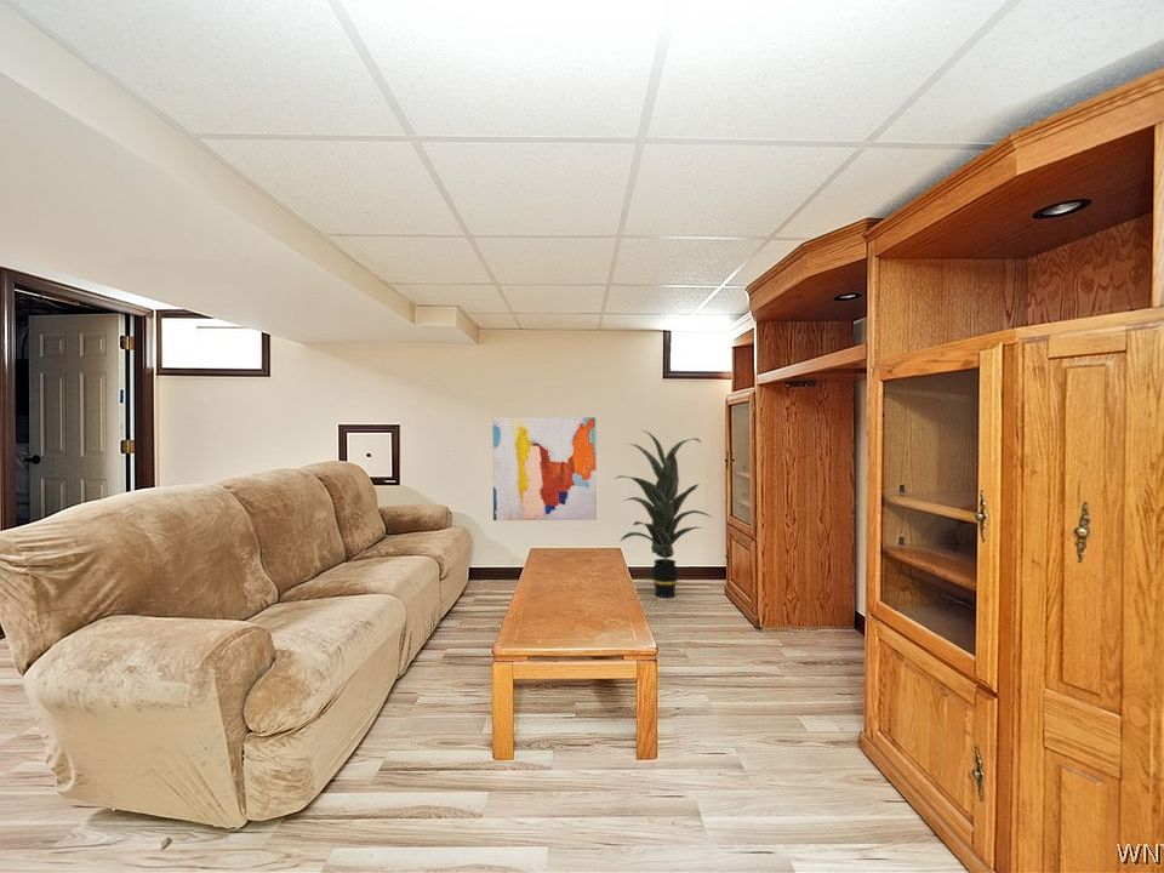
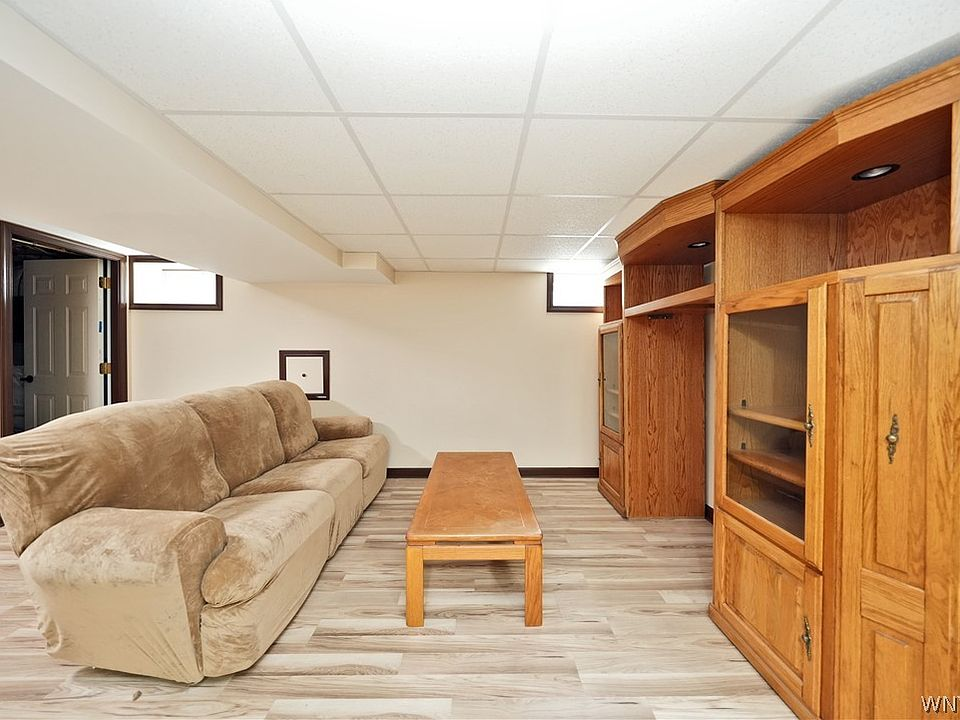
- wall art (544, 468)
- indoor plant (658, 512)
